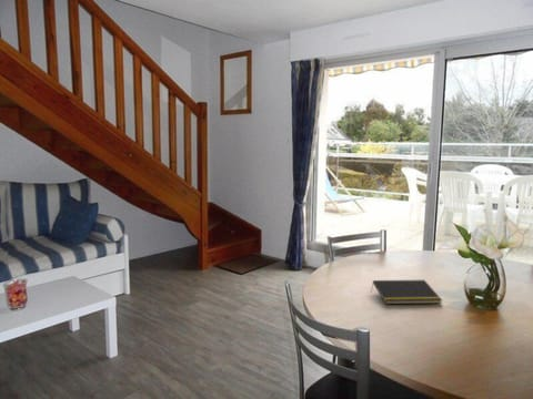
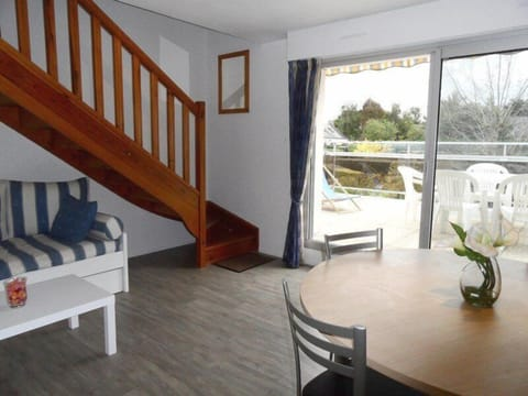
- notepad (405, 290)
